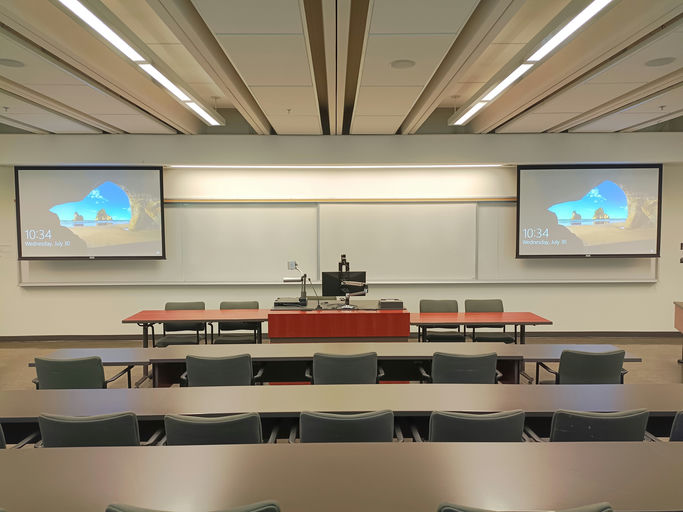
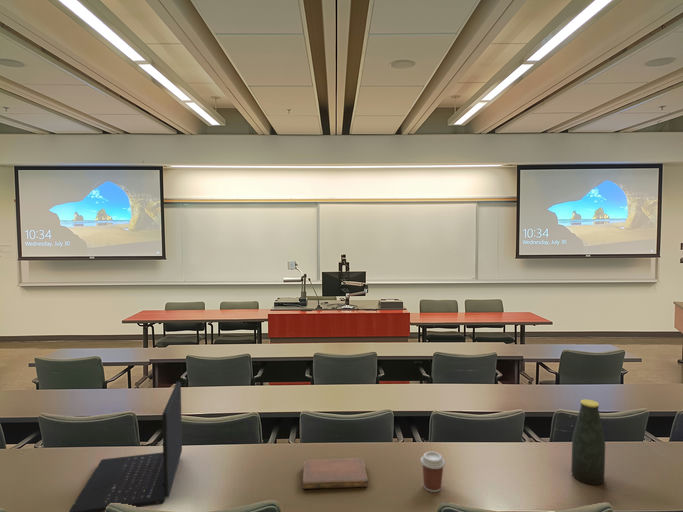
+ bottle (588, 439)
+ notebook (334, 473)
+ laptop (136, 455)
+ coffee cup (432, 471)
